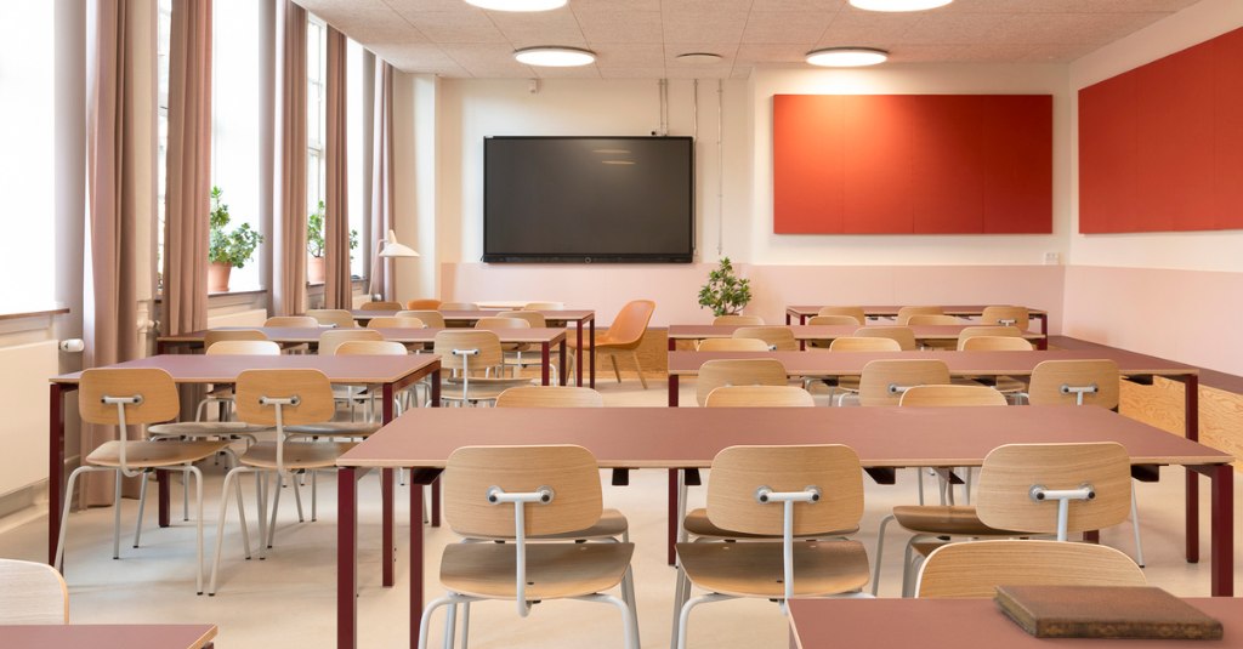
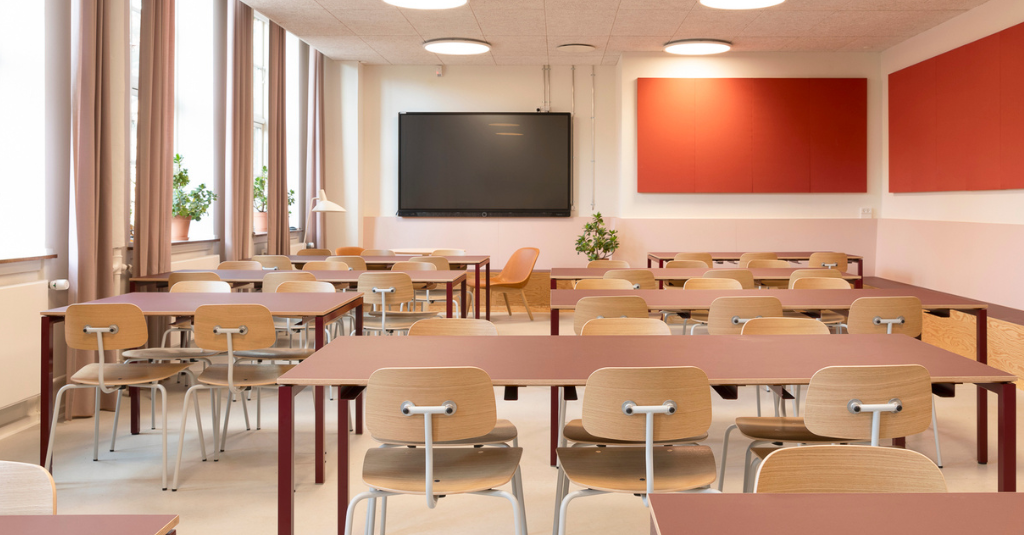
- notebook (1100, 610)
